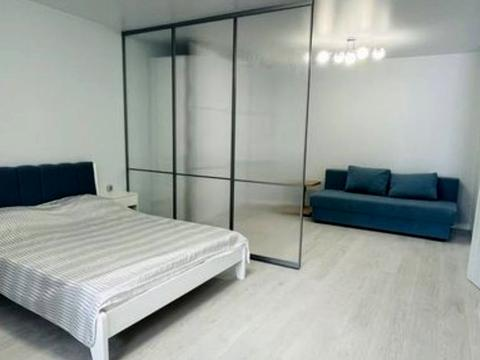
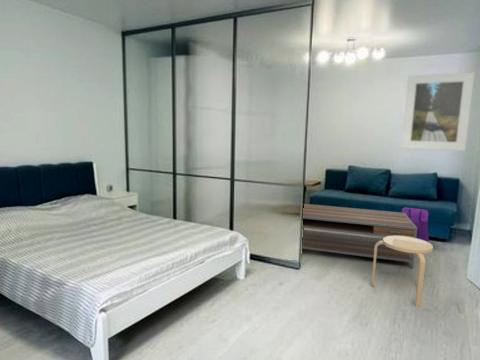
+ backpack (415, 225)
+ stool (403, 251)
+ coffee table (351, 232)
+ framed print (435, 112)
